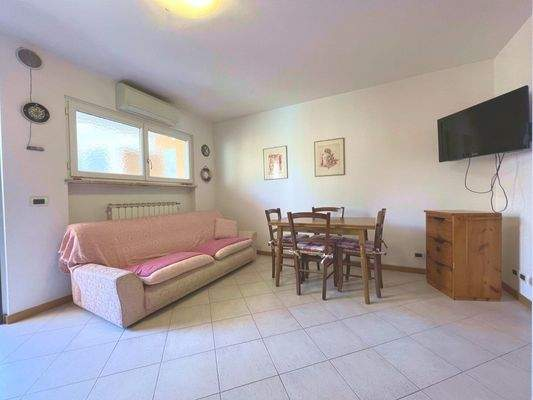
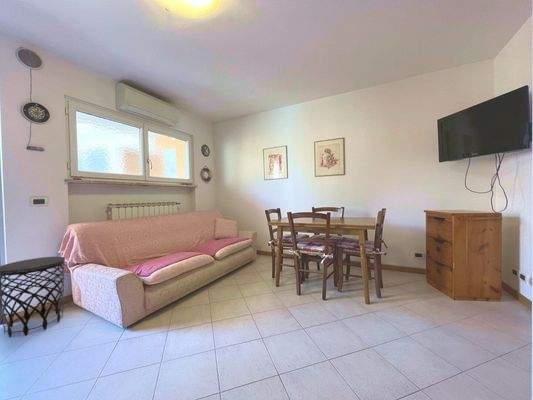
+ side table (34, 293)
